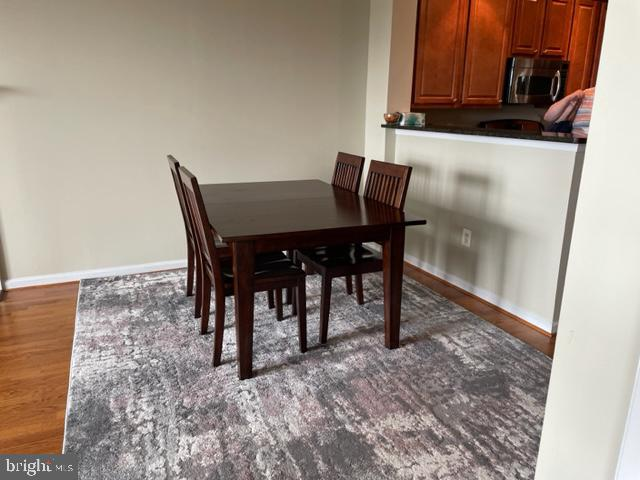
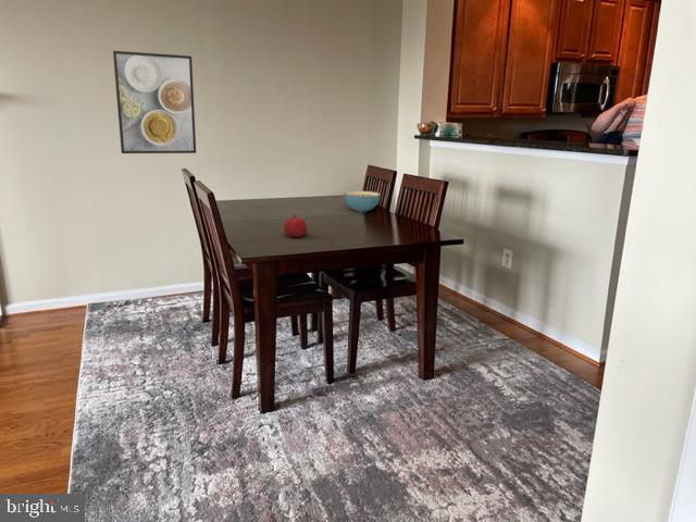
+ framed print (157, 104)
+ fruit (295, 225)
+ cereal bowl (361, 202)
